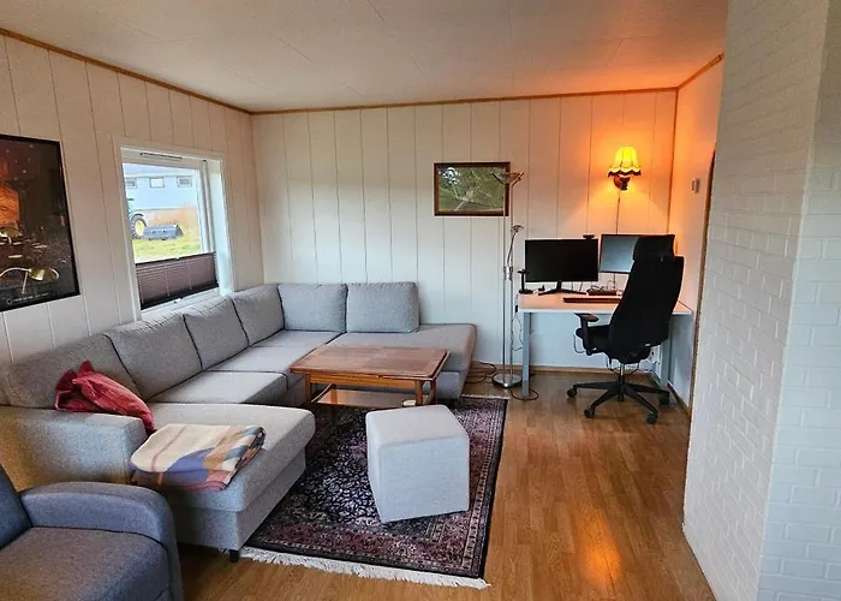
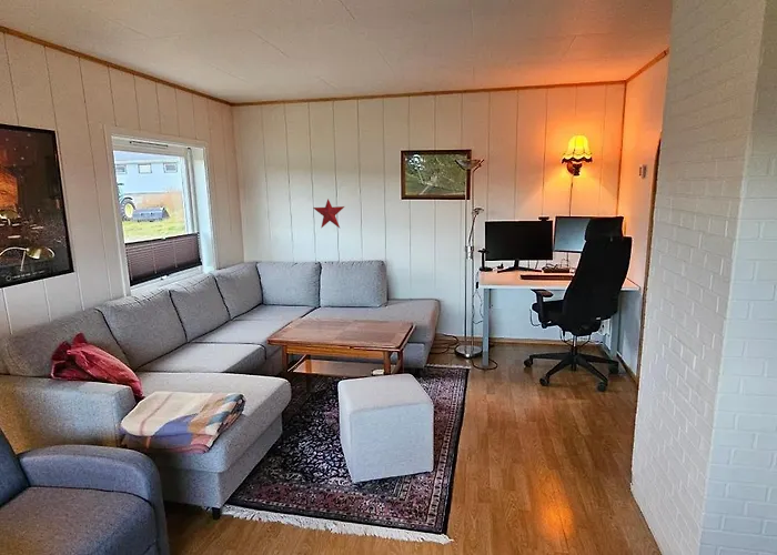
+ decorative star (329, 213)
